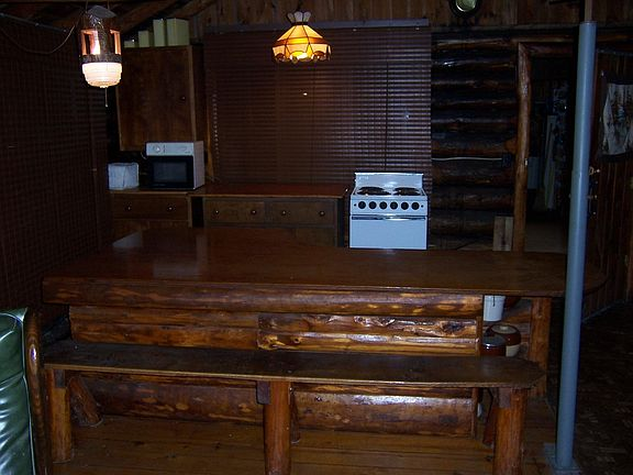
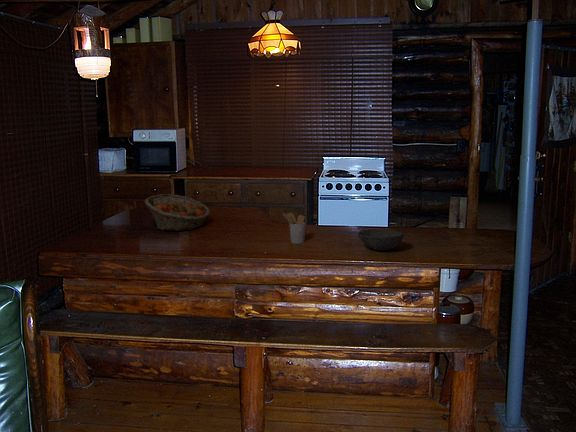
+ utensil holder (294, 227)
+ bowl (380, 240)
+ fruit basket (177, 211)
